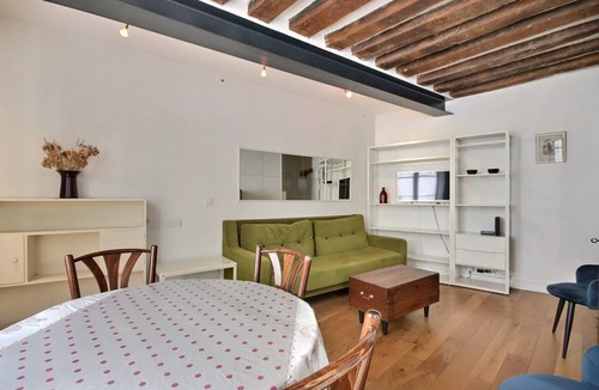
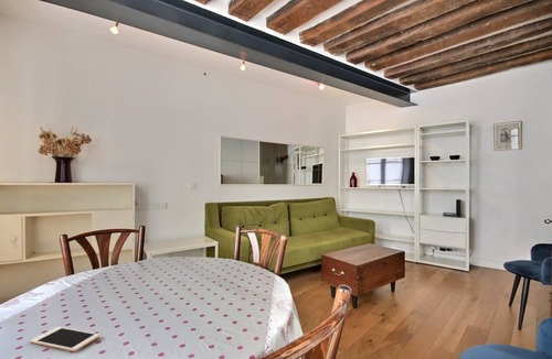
+ cell phone (65, 338)
